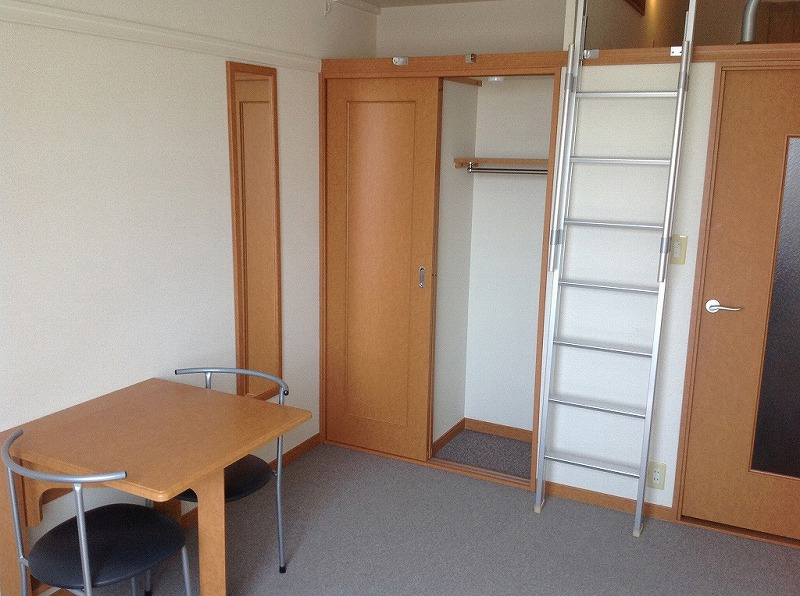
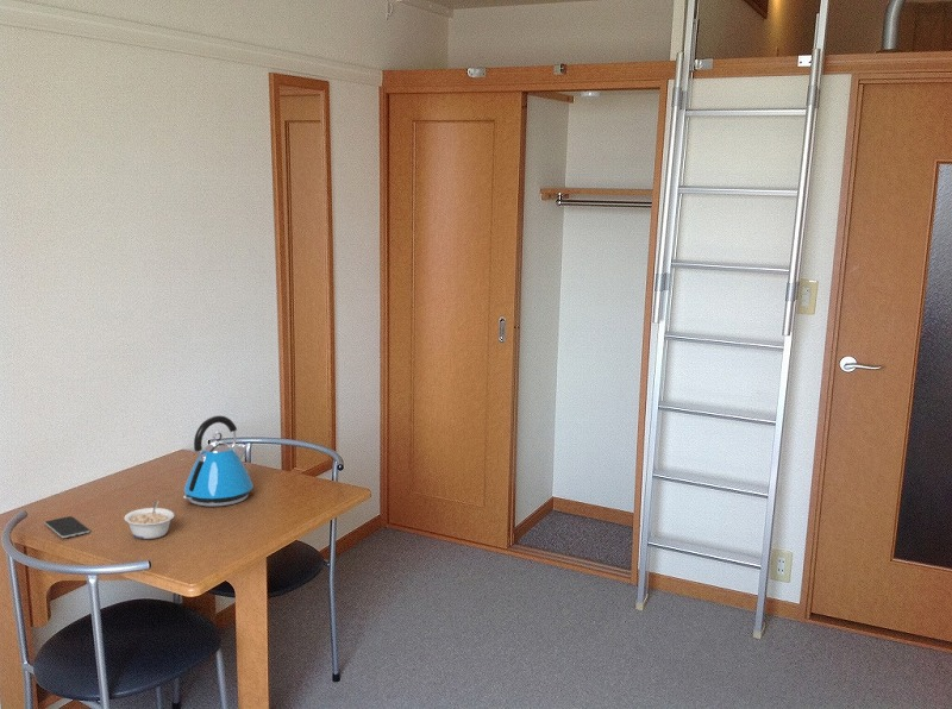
+ legume (149, 521)
+ smartphone (67, 526)
+ kettle (215, 457)
